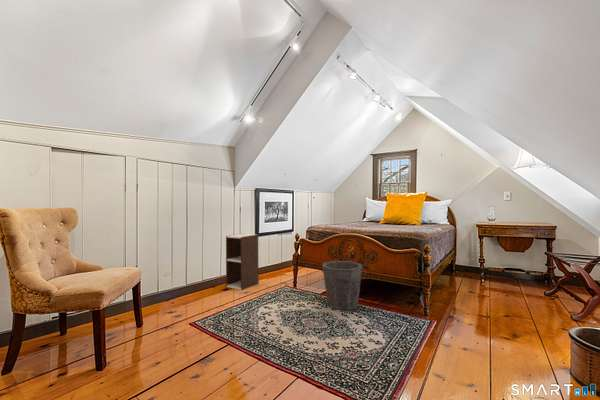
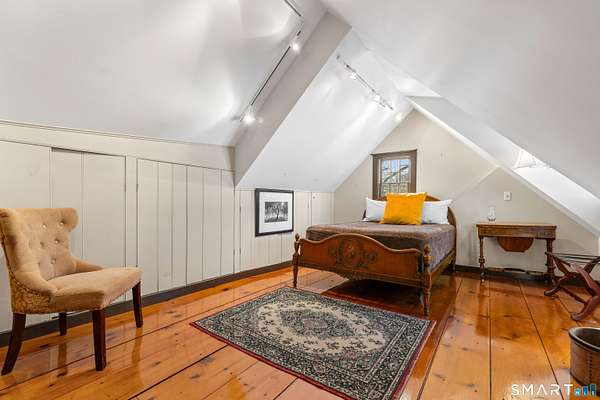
- waste bin (342, 284)
- shelf unit (242, 260)
